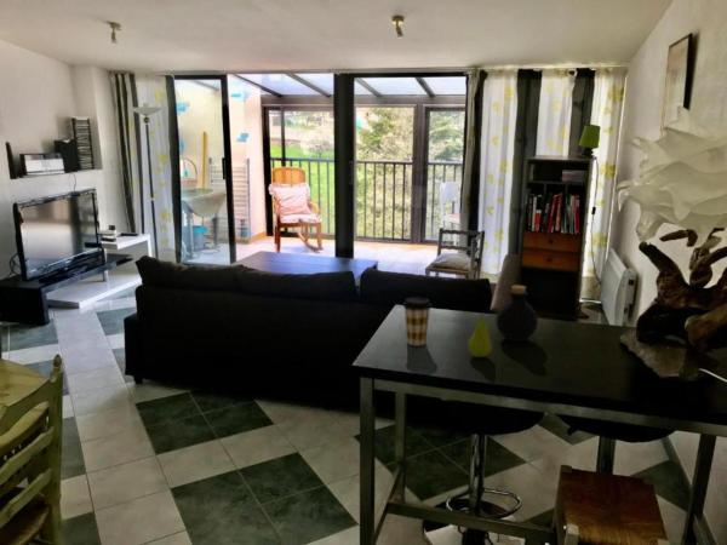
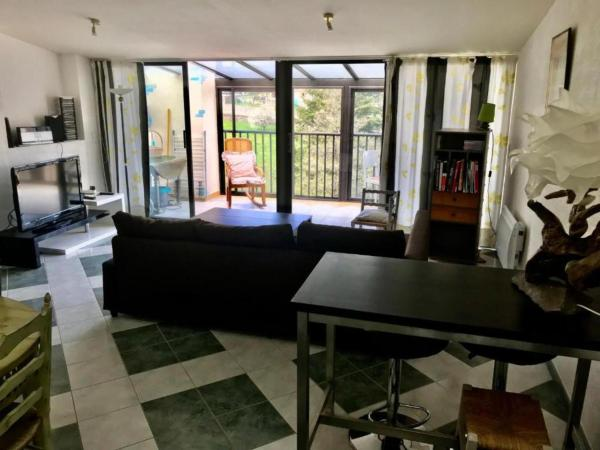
- coffee cup (416, 321)
- fruit (480, 333)
- bottle (516, 312)
